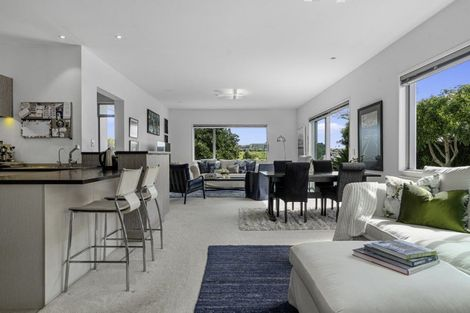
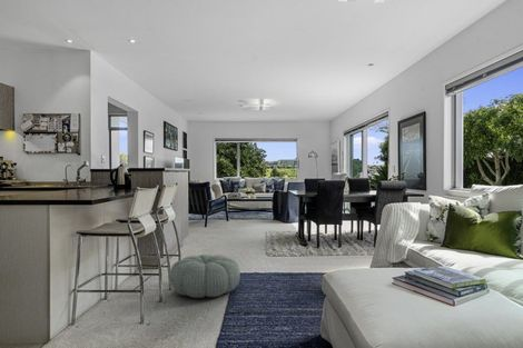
+ pouf (205, 274)
